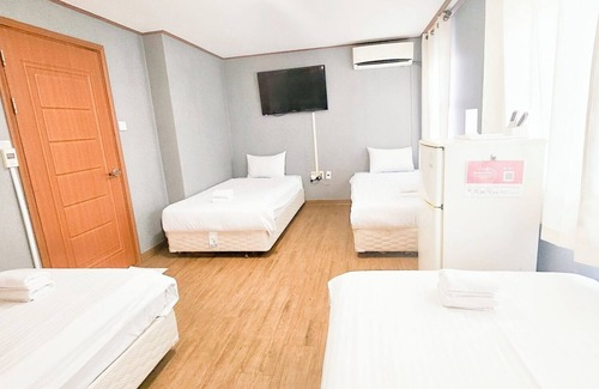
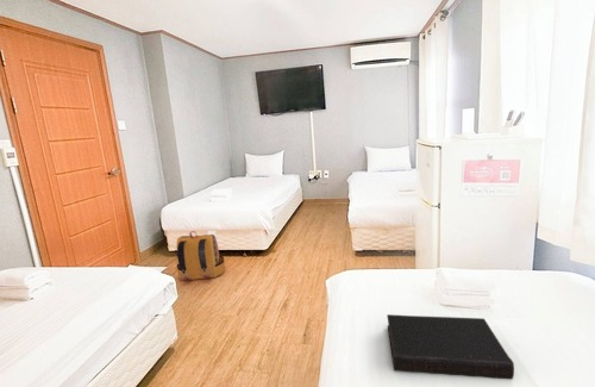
+ backpack (198, 252)
+ book (441, 343)
